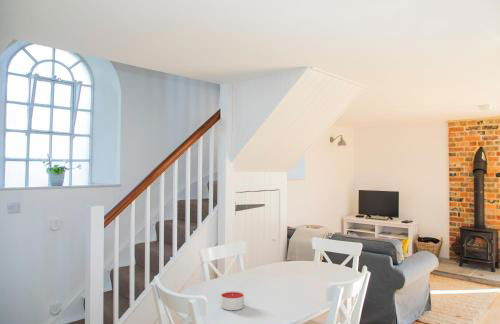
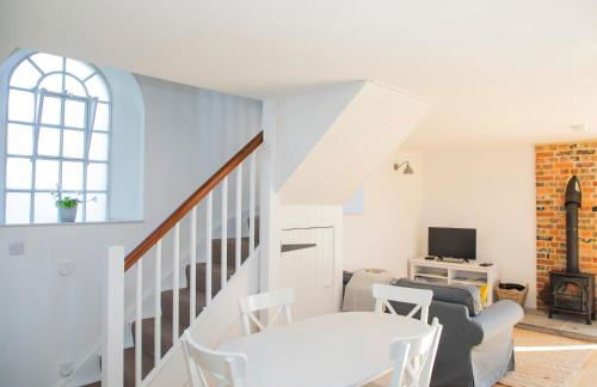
- candle (232, 300)
